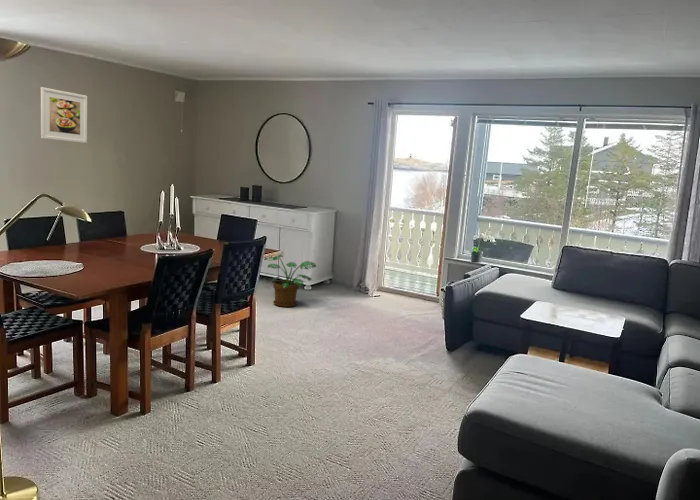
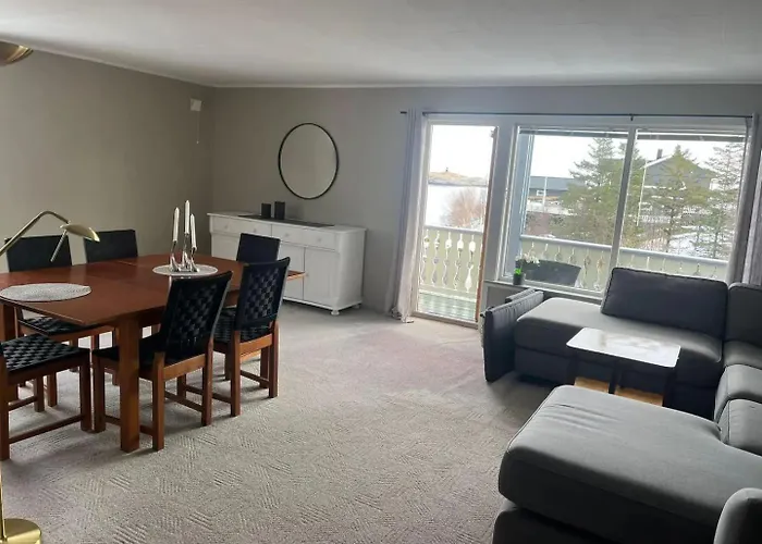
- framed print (64, 116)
- potted plant (287, 279)
